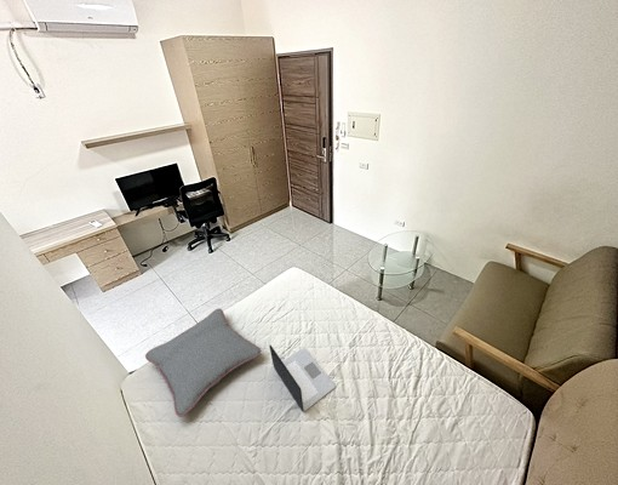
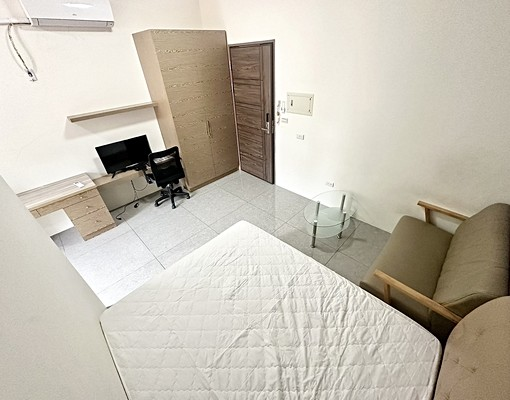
- laptop (302, 365)
- pillow (202, 353)
